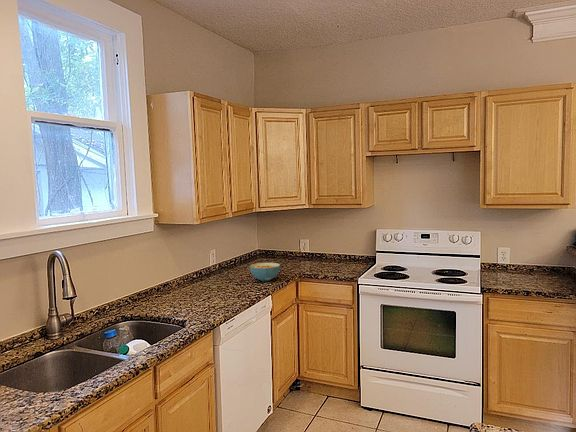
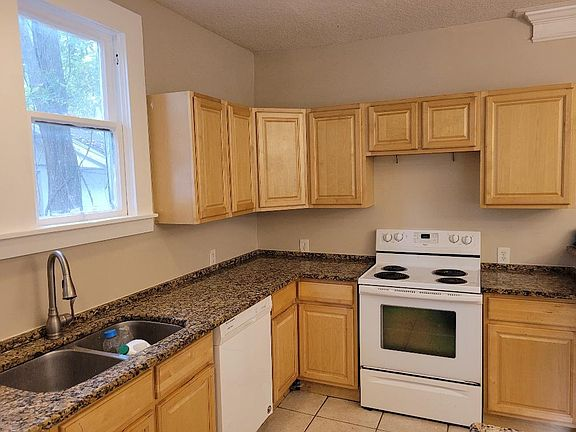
- cereal bowl (265, 272)
